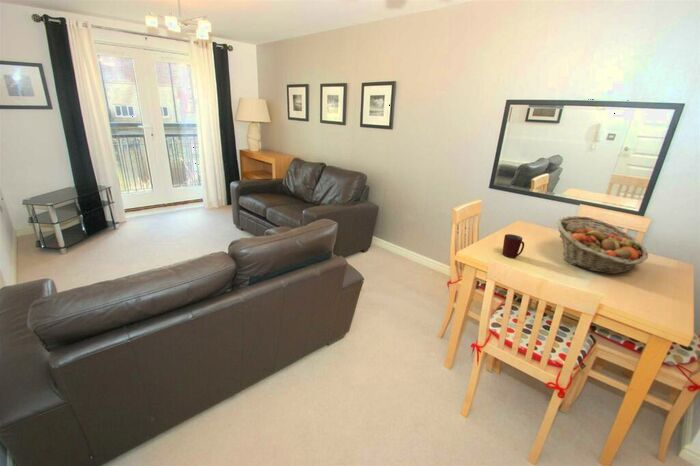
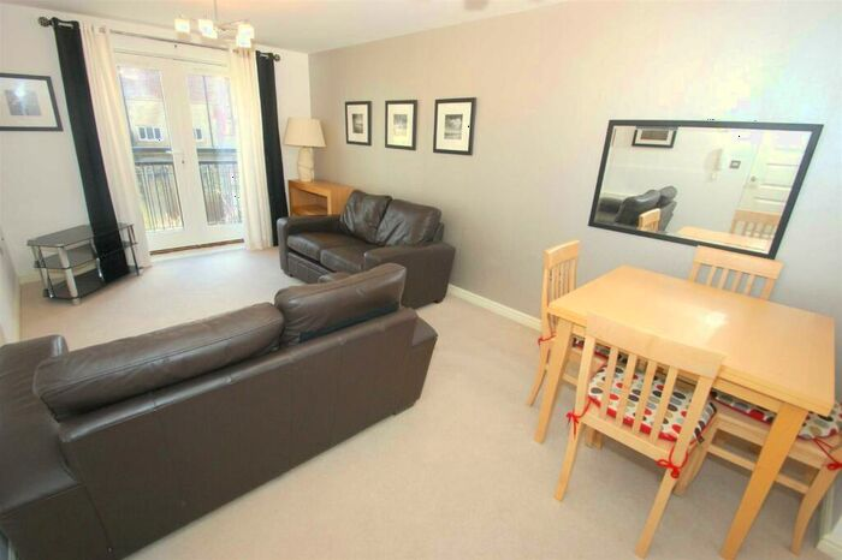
- mug (513, 247)
- fruit basket (598, 243)
